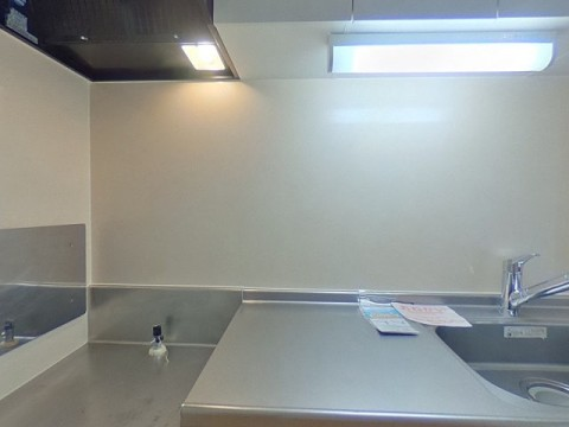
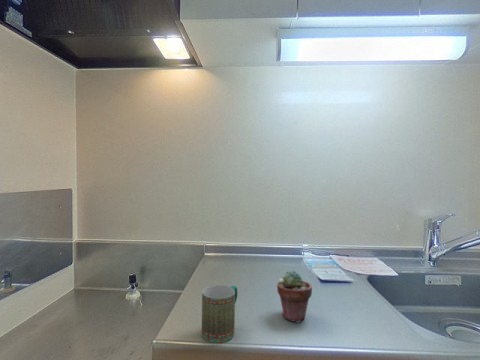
+ potted succulent (294, 293)
+ mug (222, 309)
